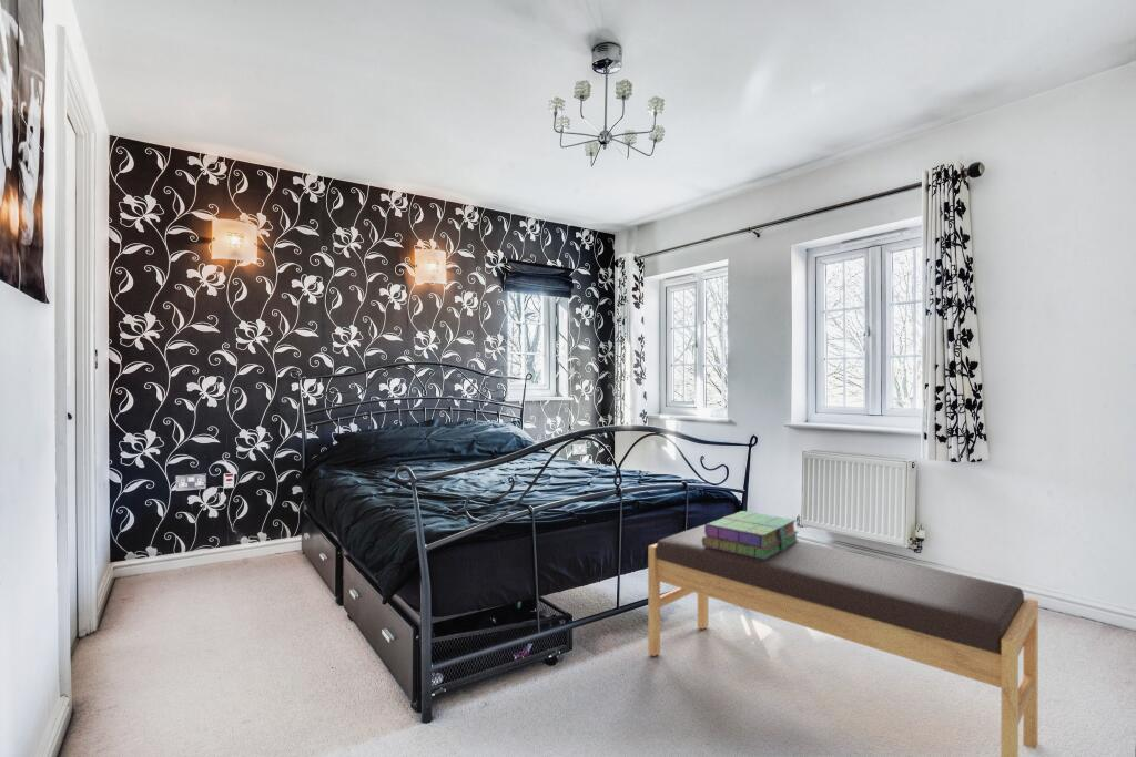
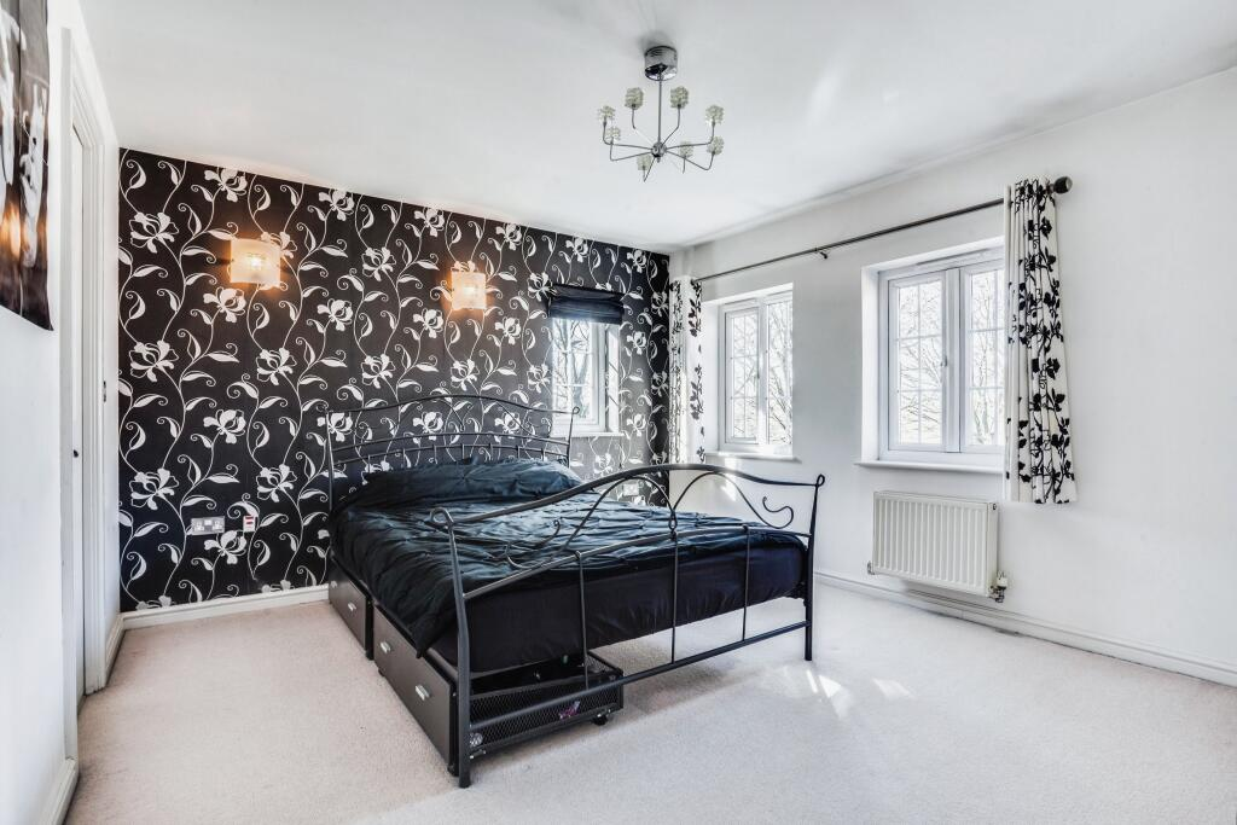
- stack of books (751, 532)
- bench (815, 625)
